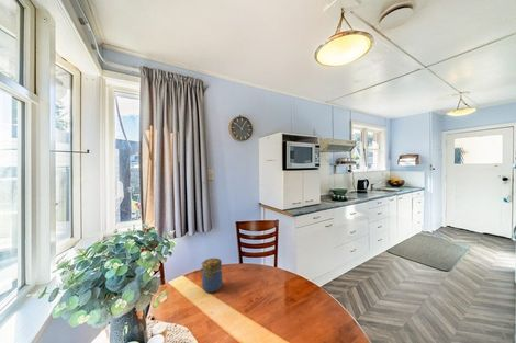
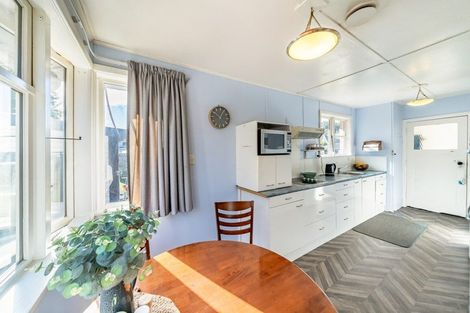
- jar (211, 274)
